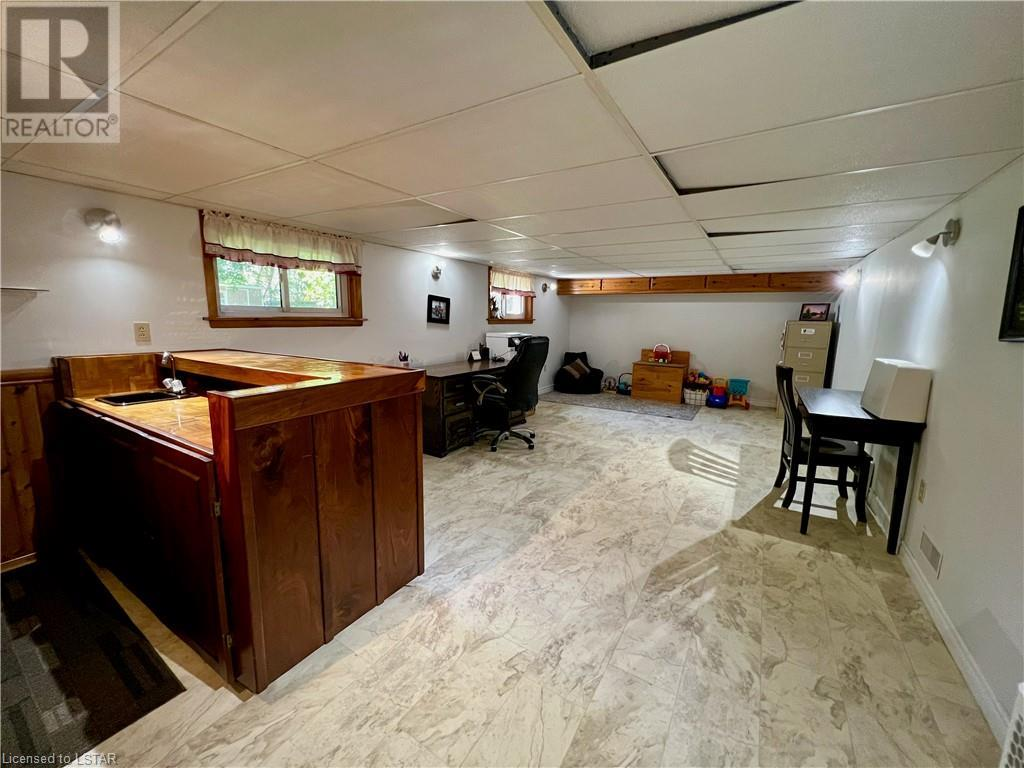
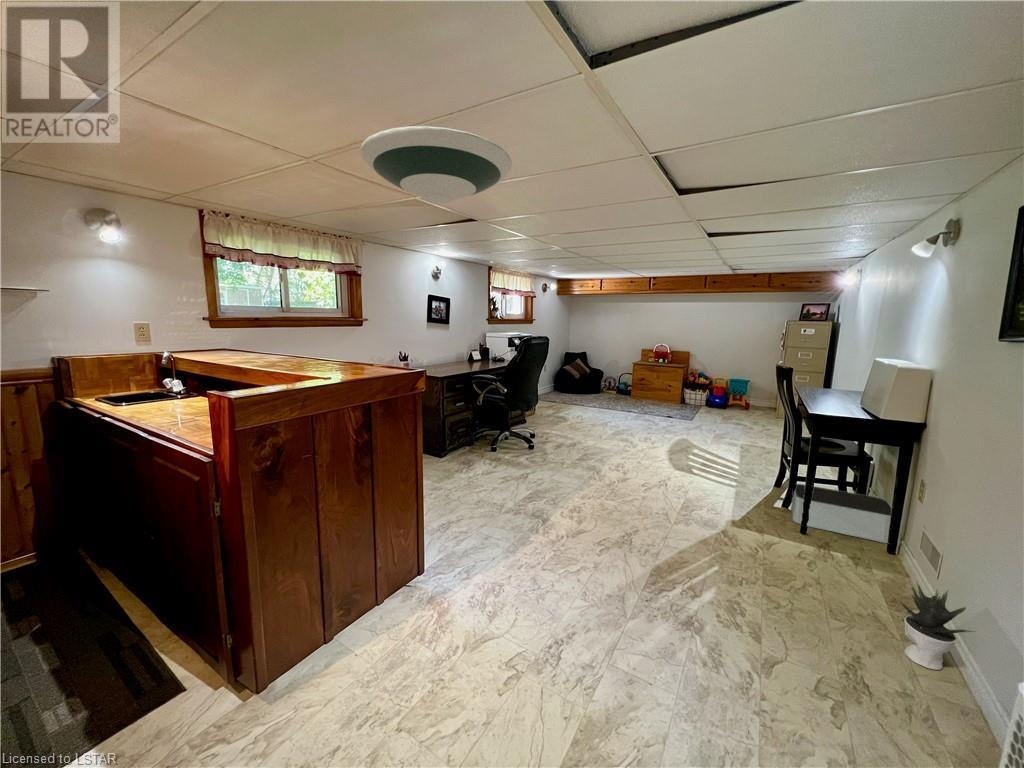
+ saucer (438, 181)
+ potted plant (926, 621)
+ storage bin (839, 510)
